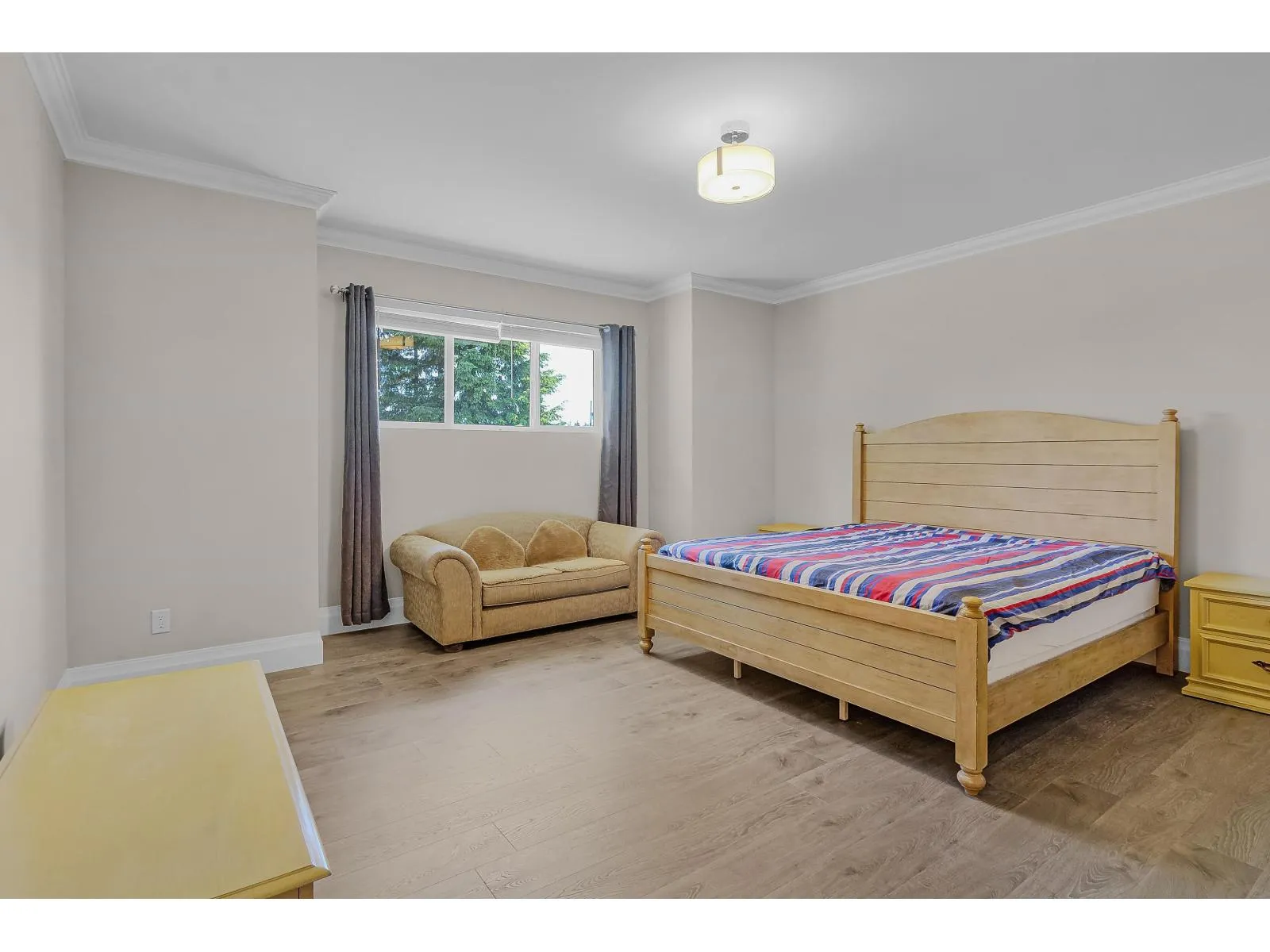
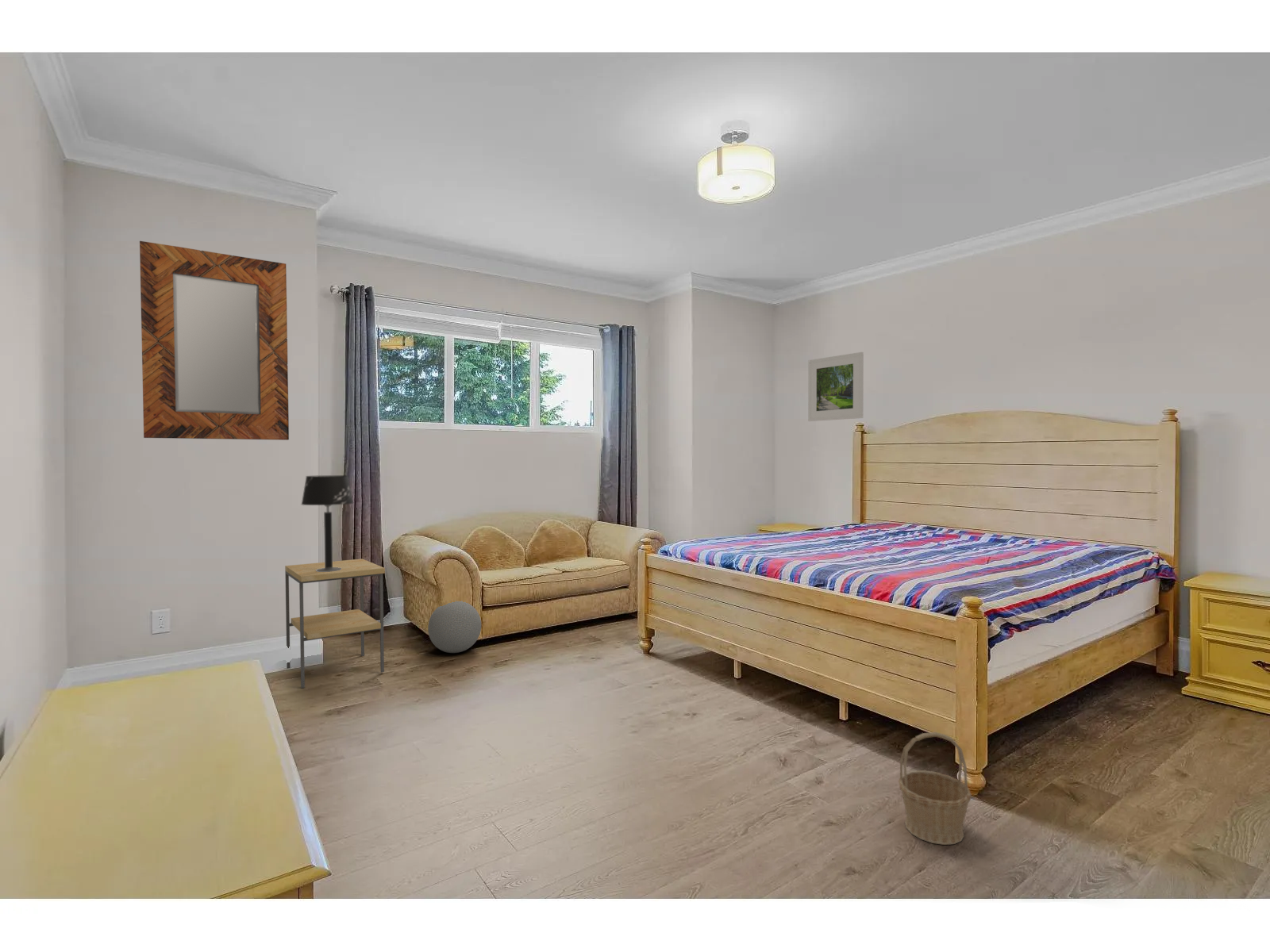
+ table lamp (328, 522)
+ home mirror (218, 346)
+ side table (335, 619)
+ decorative ball (455, 626)
+ basket (933, 781)
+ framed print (834, 388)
